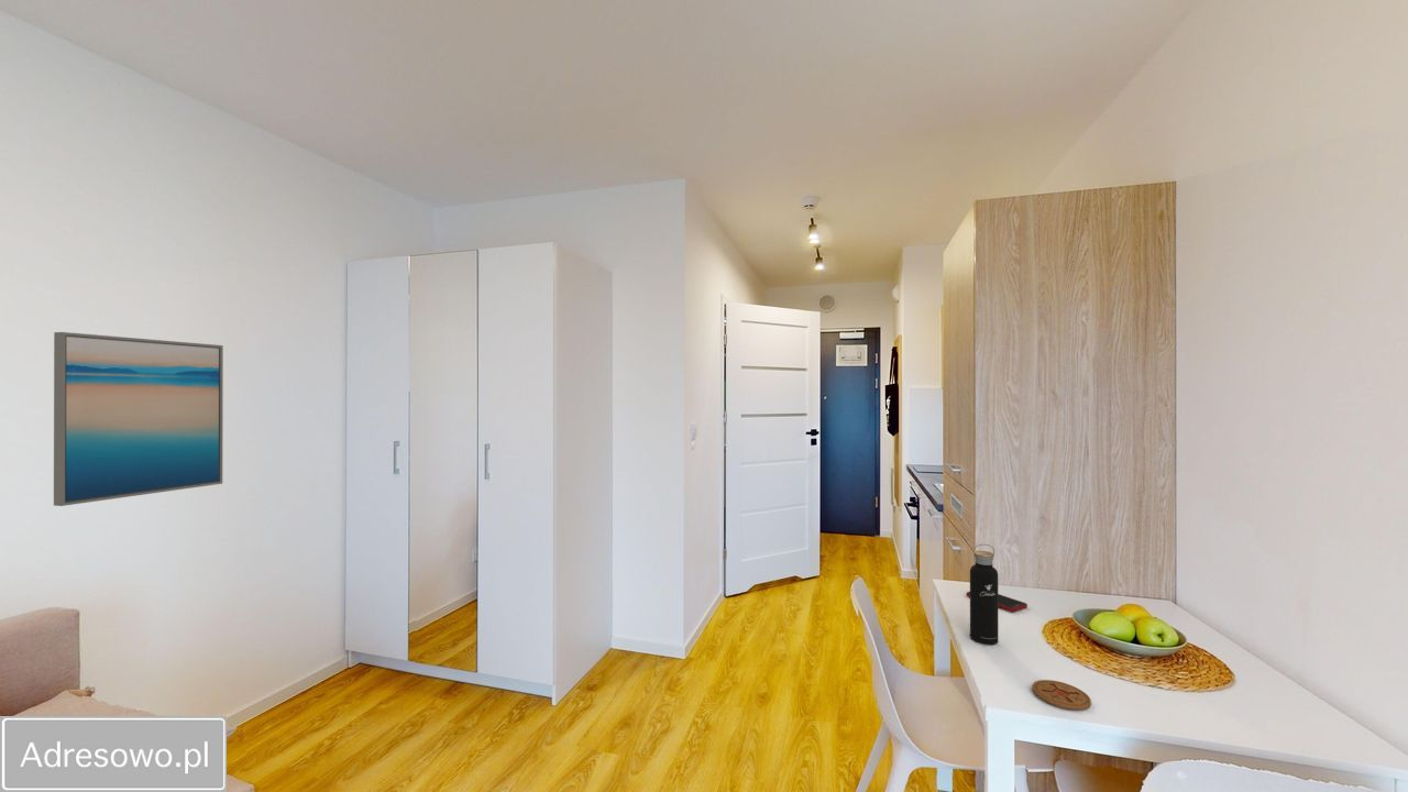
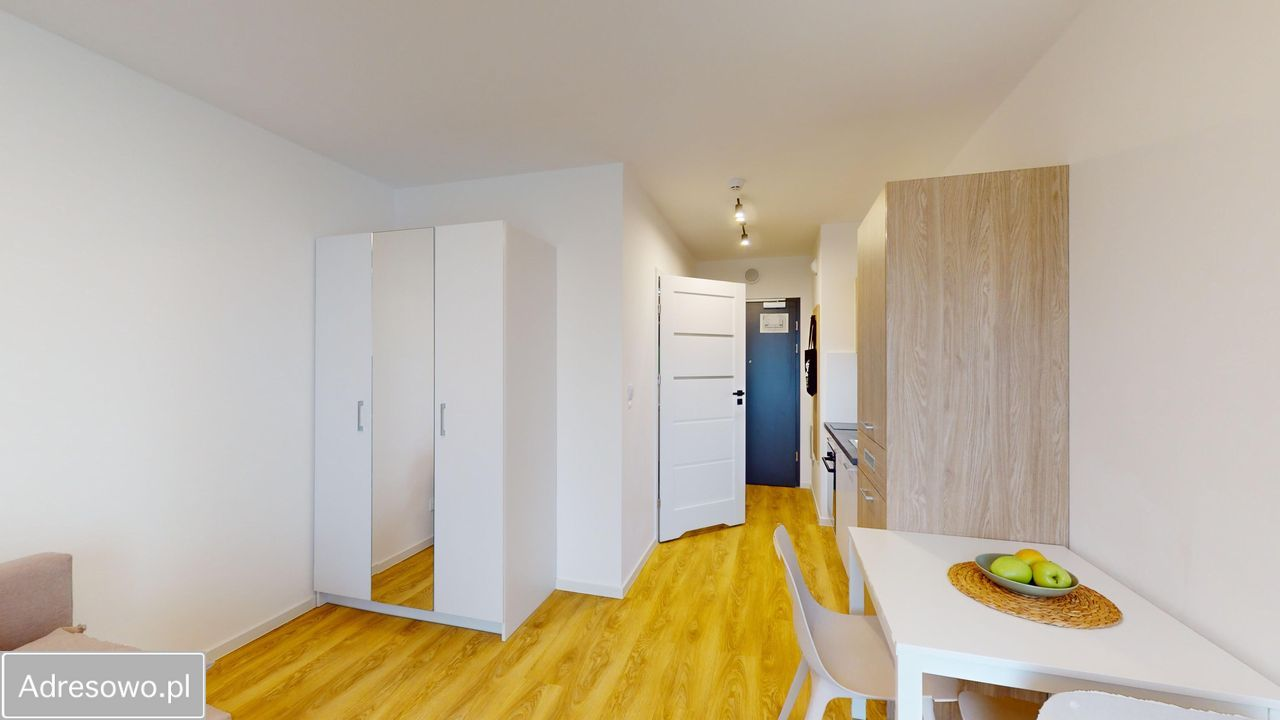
- cell phone (998, 600)
- wall art (147, 416)
- coaster (1060, 694)
- water bottle (983, 591)
